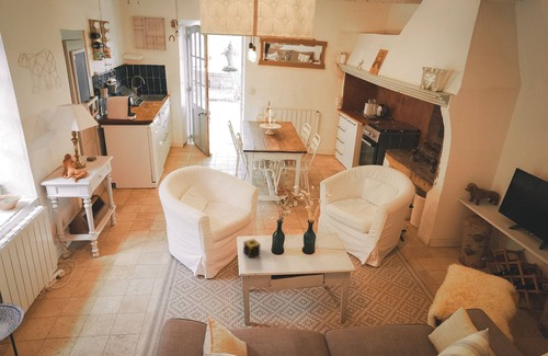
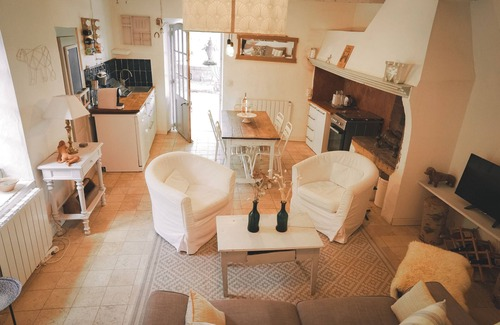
- candle (251, 248)
